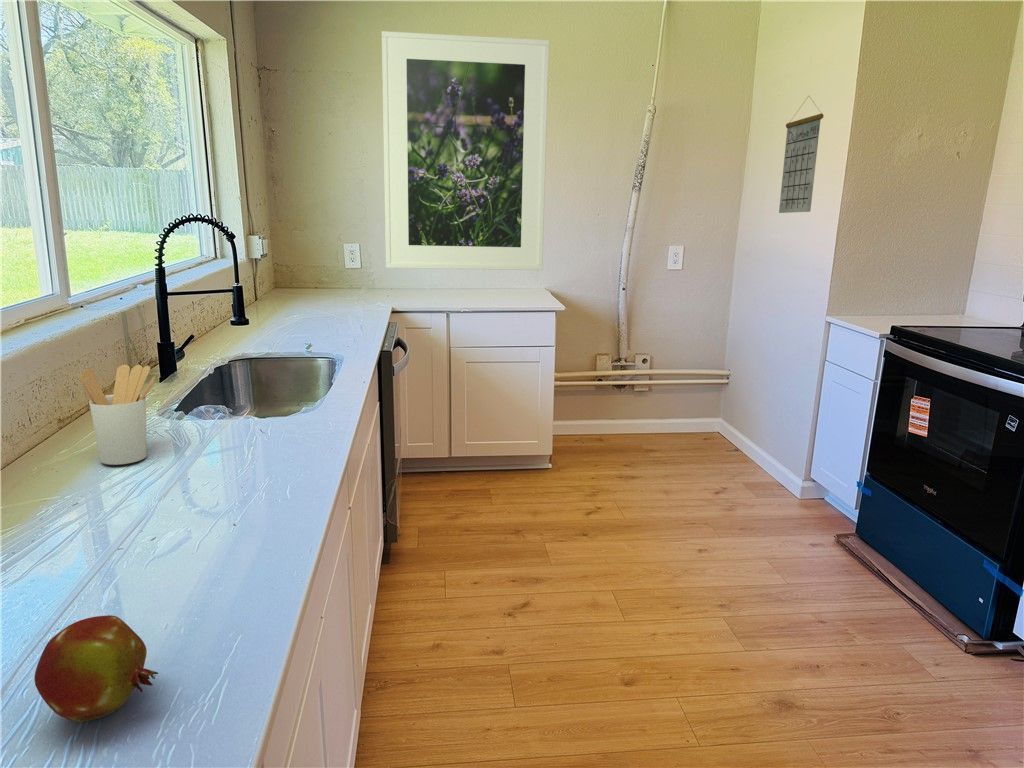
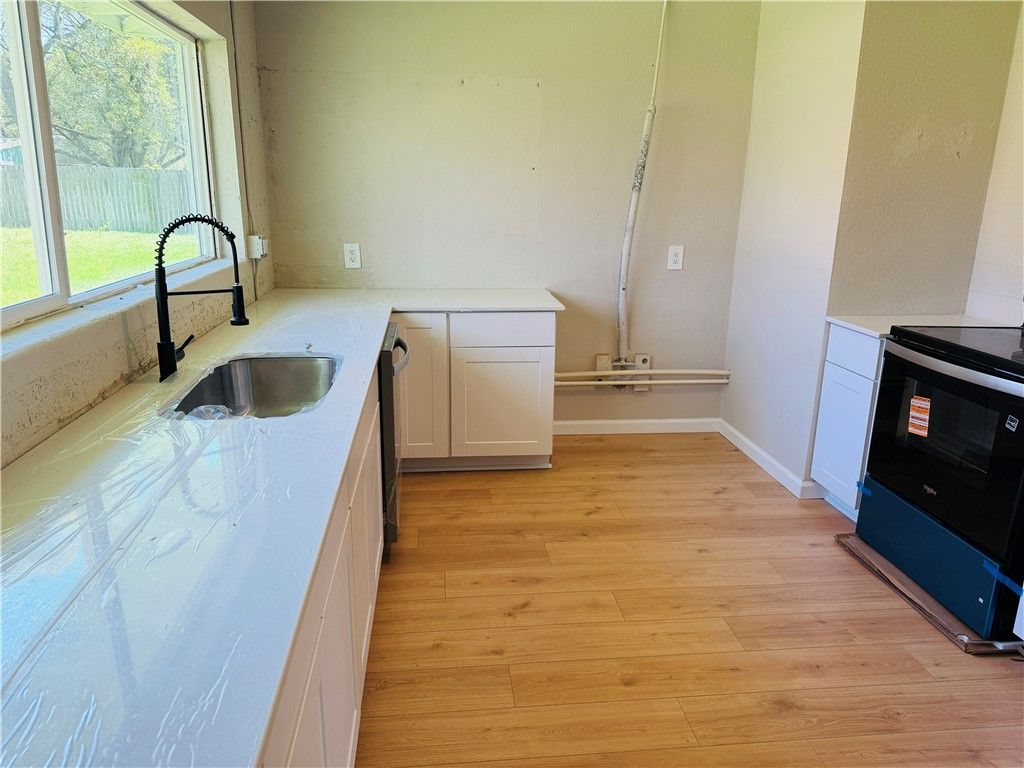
- calendar (800, 154)
- utensil holder (125, 411)
- fruit (101, 669)
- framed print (465, 156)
